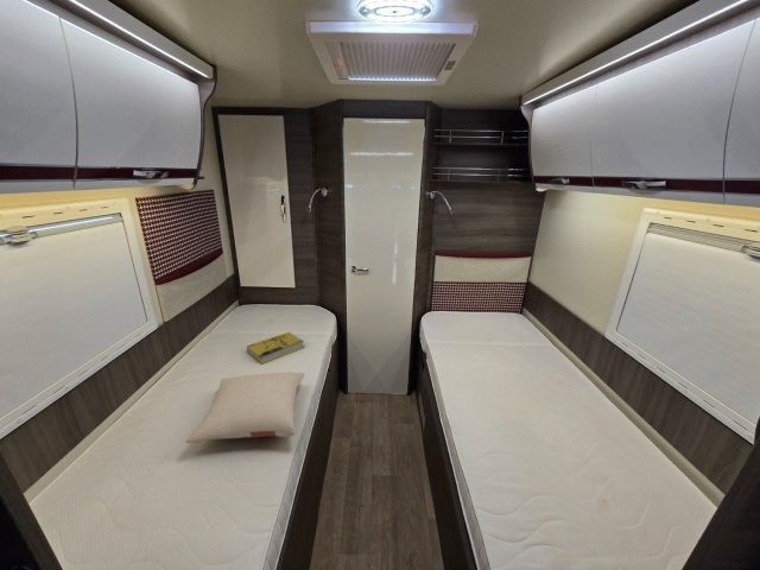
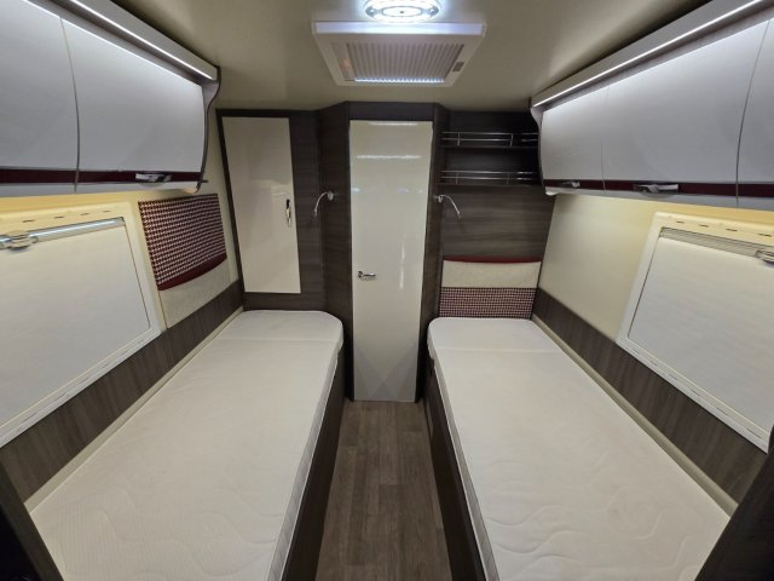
- book (276, 346)
- pillow (254, 403)
